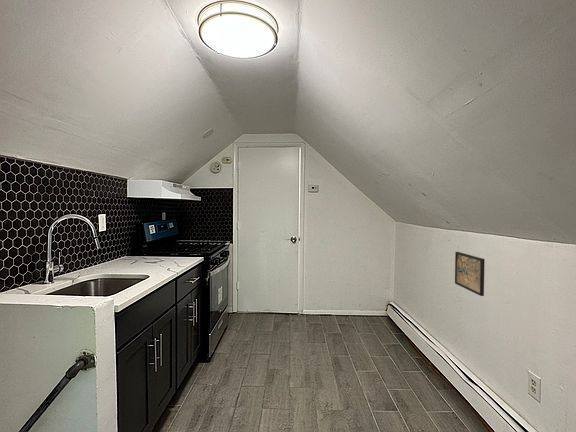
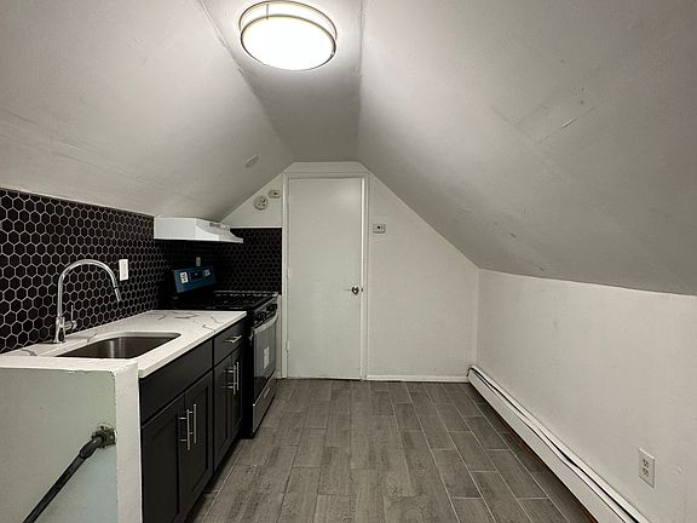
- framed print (468, 272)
